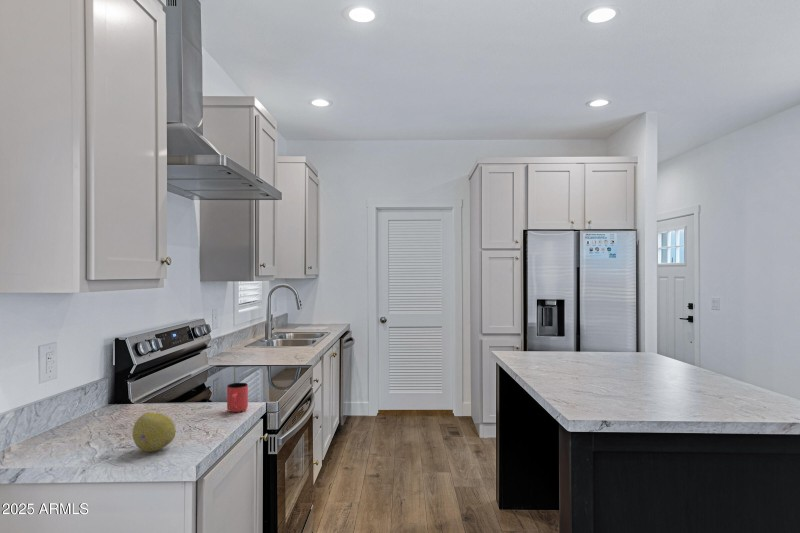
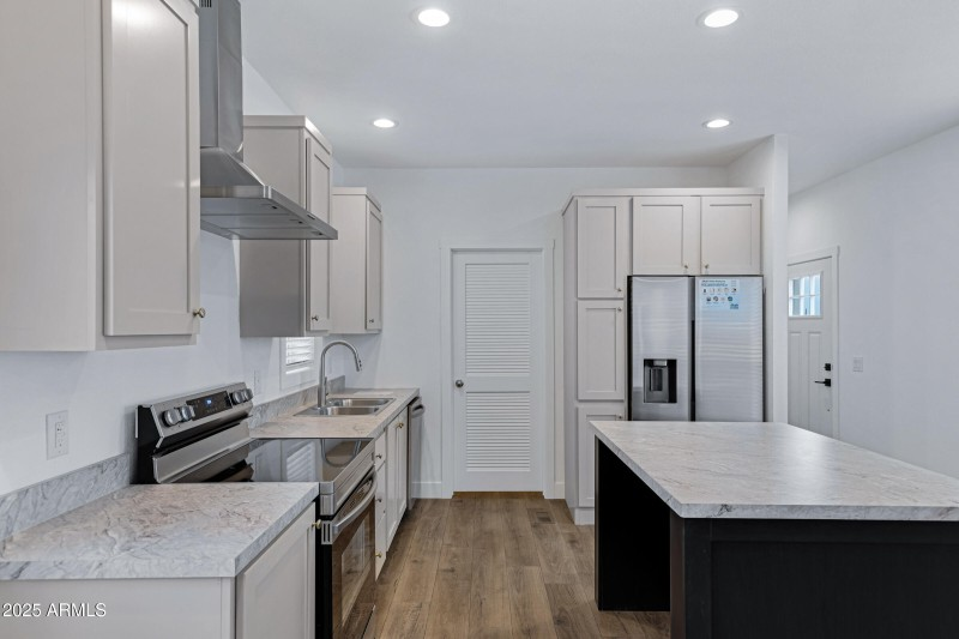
- fruit (154, 430)
- cup (236, 398)
